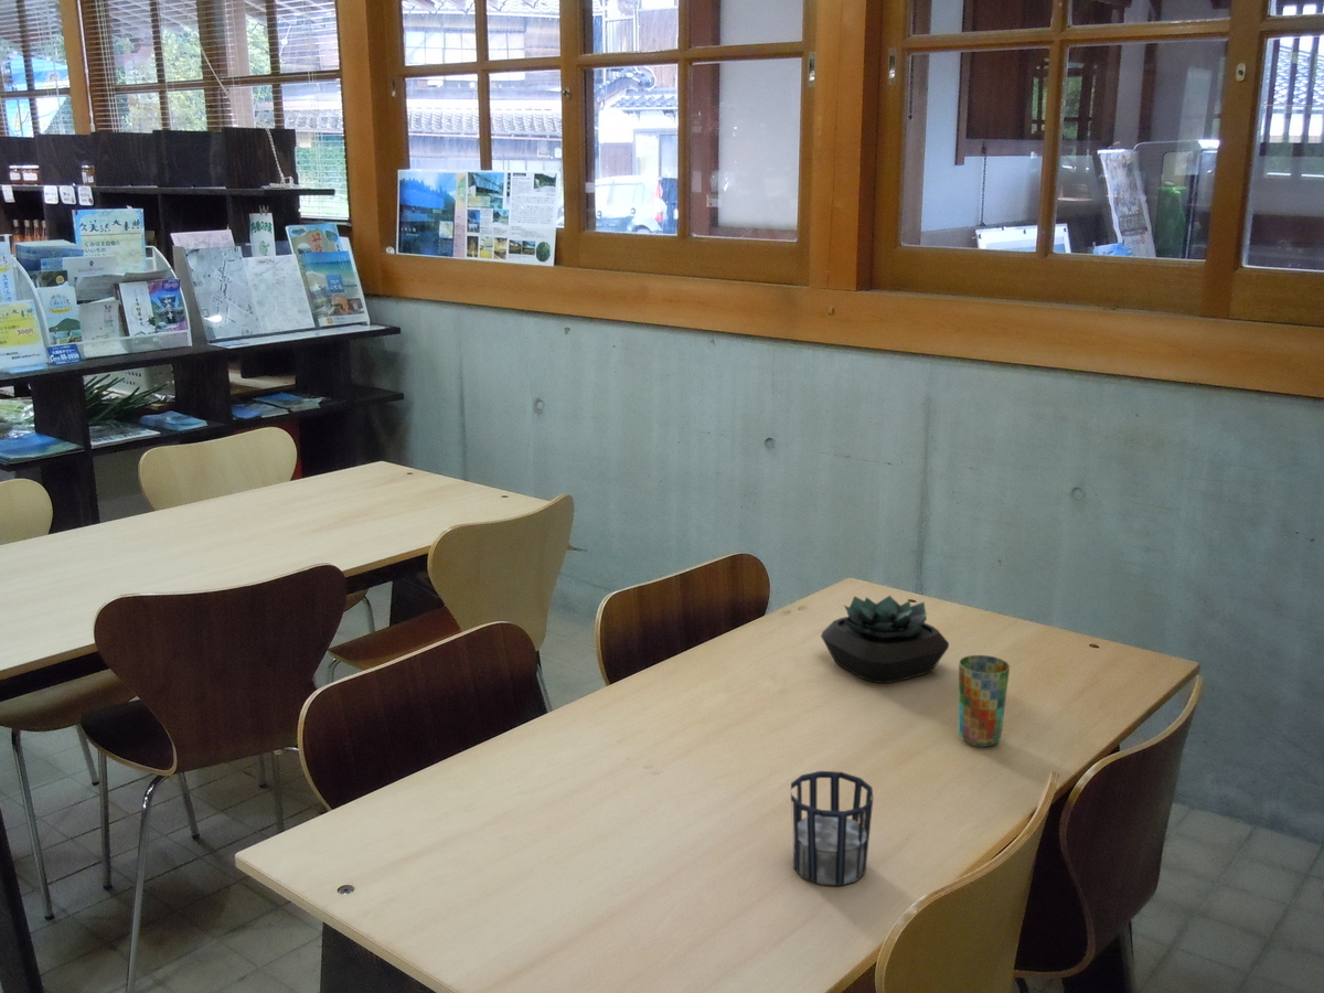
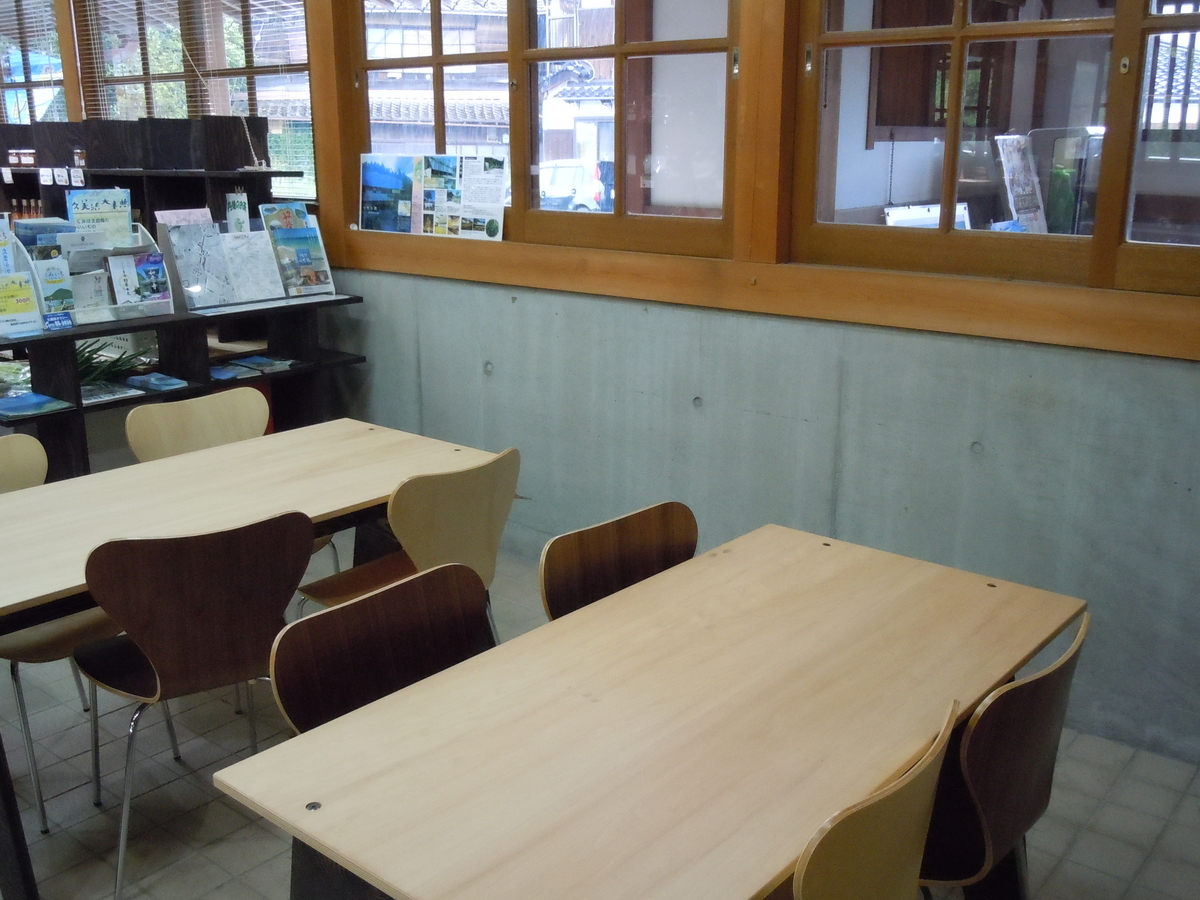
- cup (981, 702)
- cup (830, 828)
- succulent plant (884, 634)
